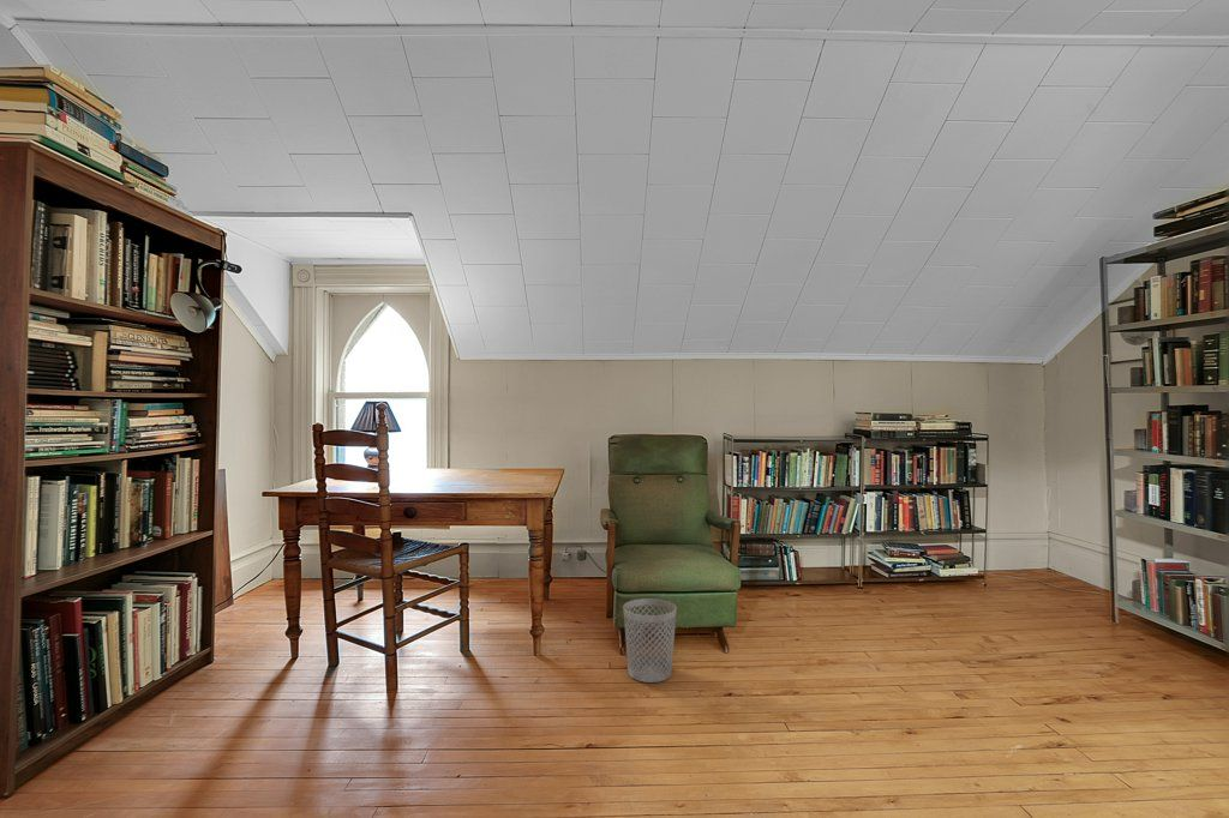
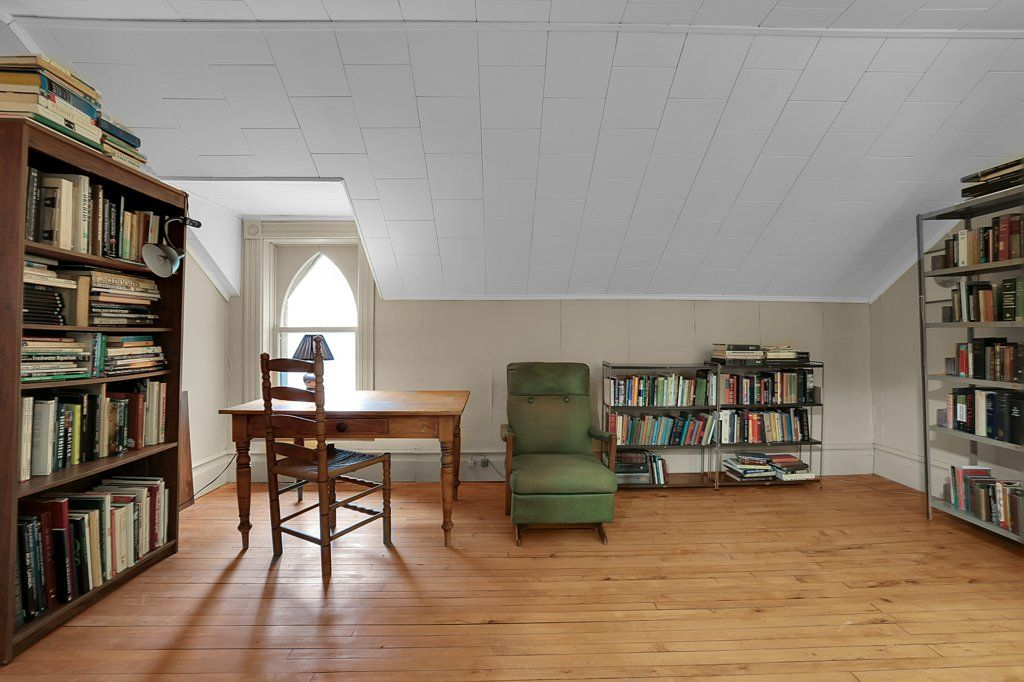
- wastebasket (648, 639)
